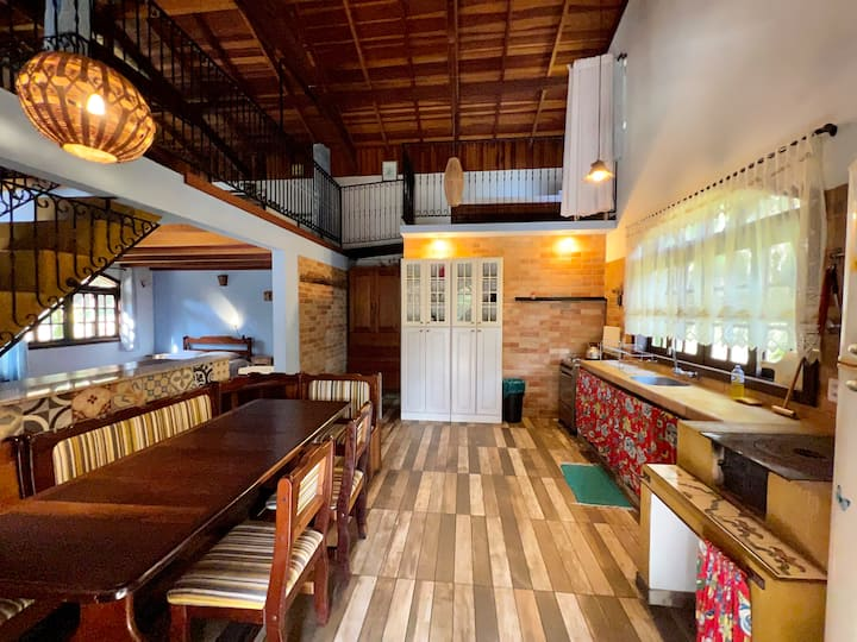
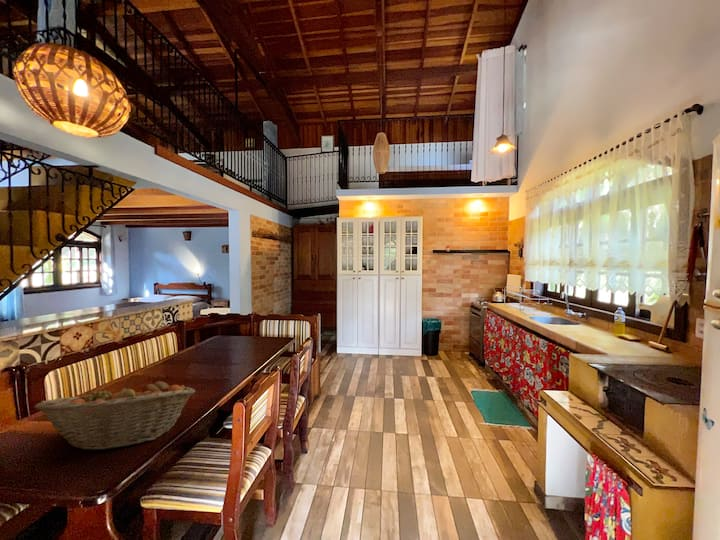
+ fruit basket (122, 406)
